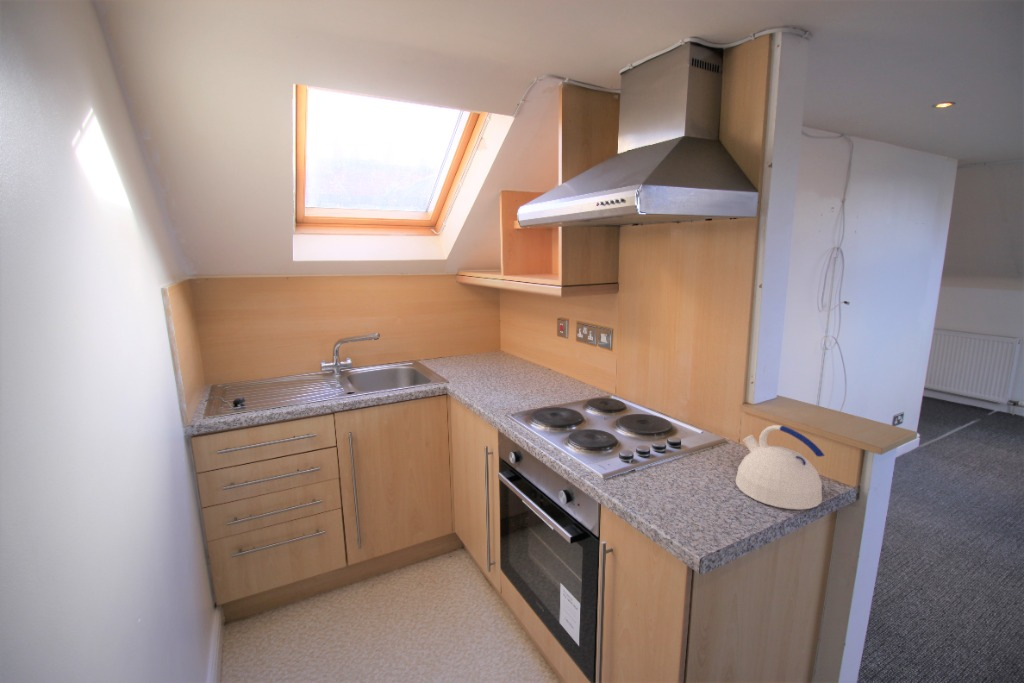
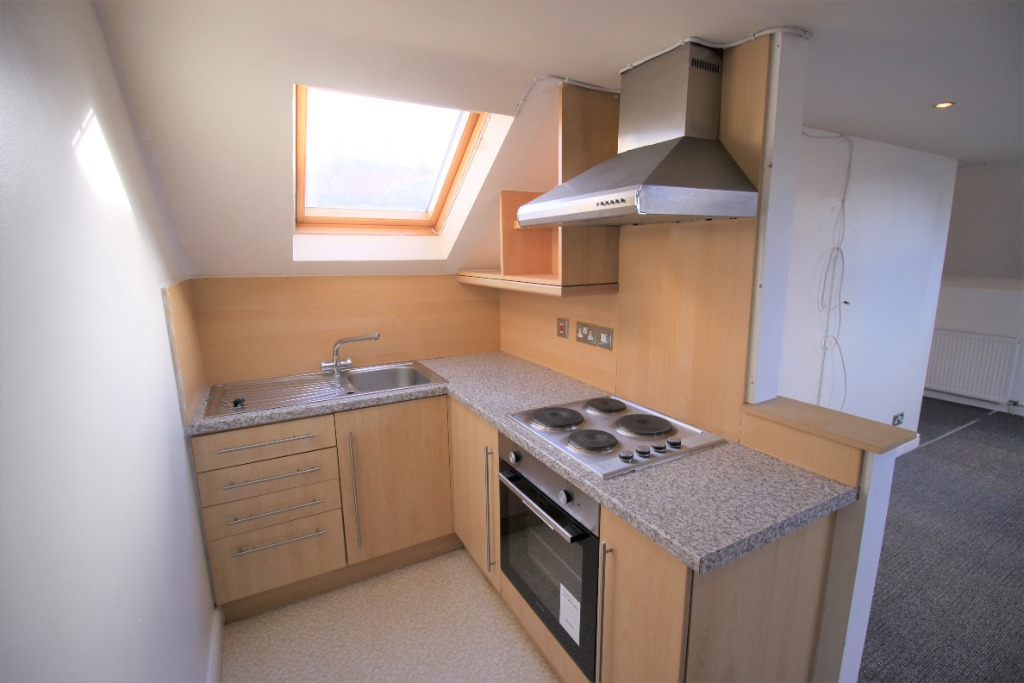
- kettle (779, 458)
